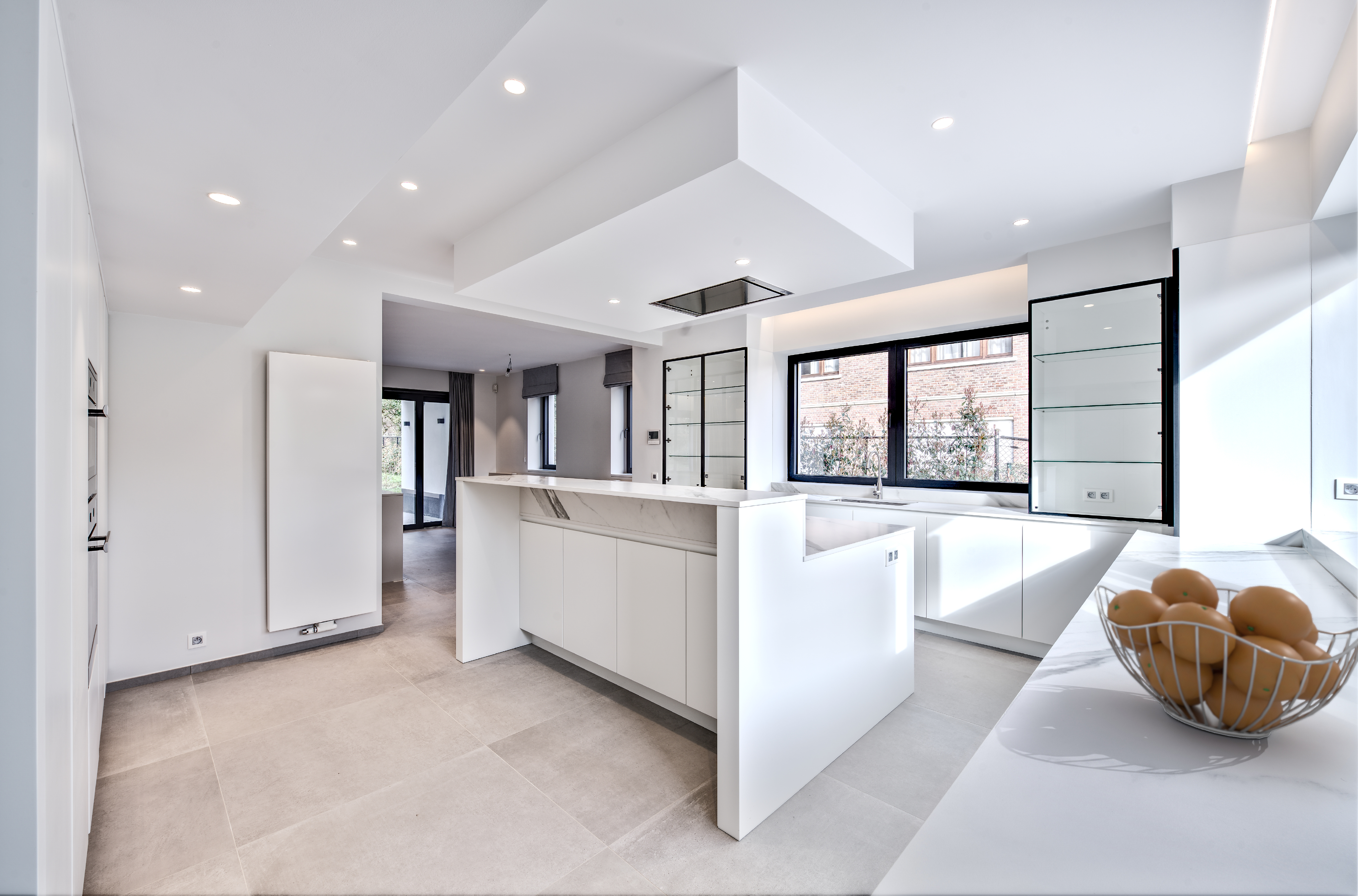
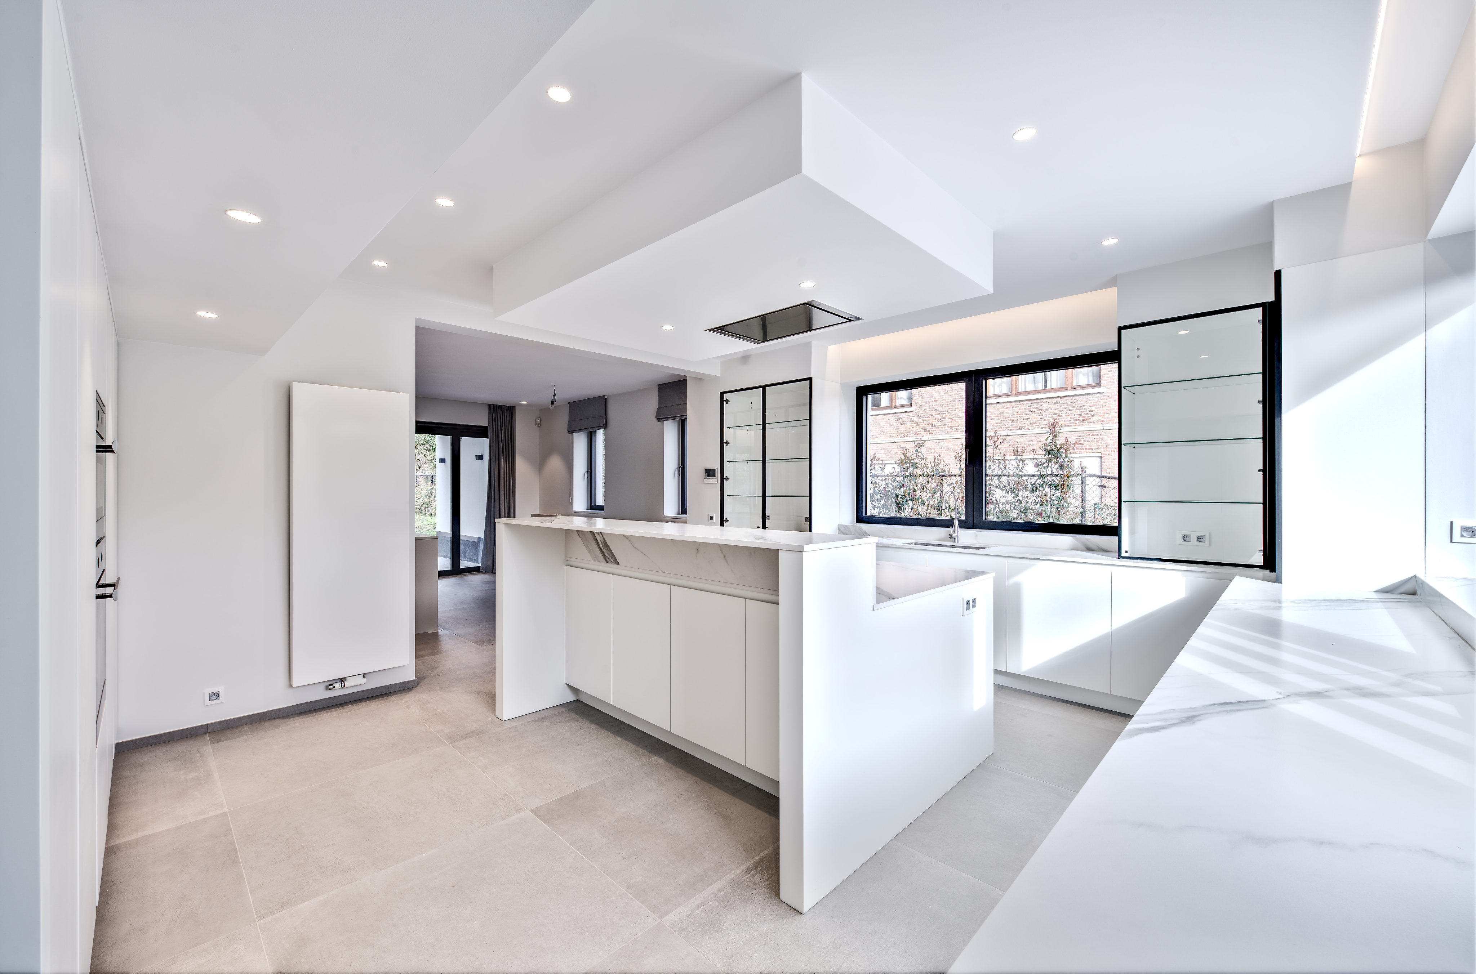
- fruit basket (1214, 647)
